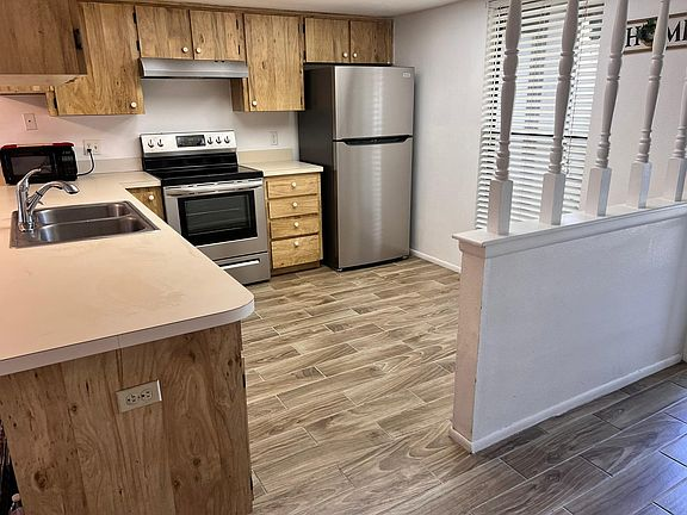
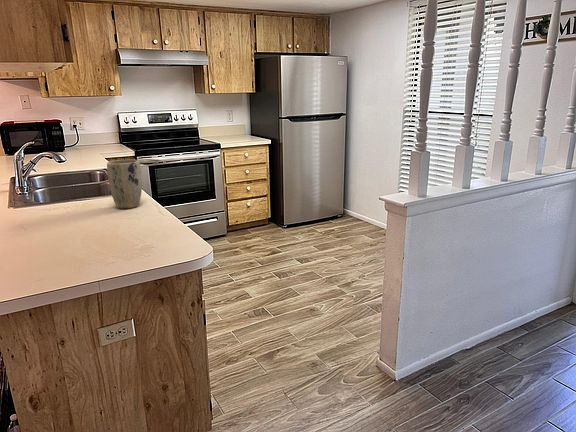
+ plant pot (125, 184)
